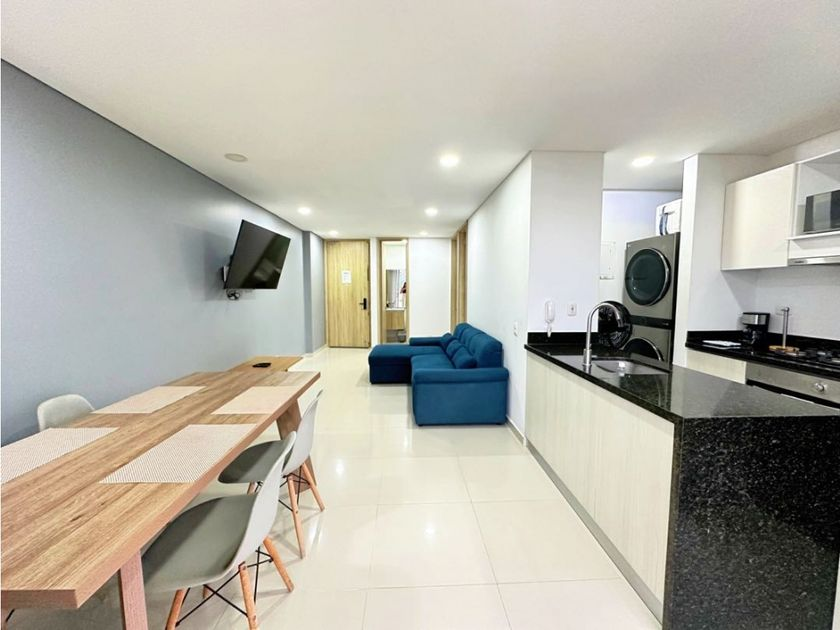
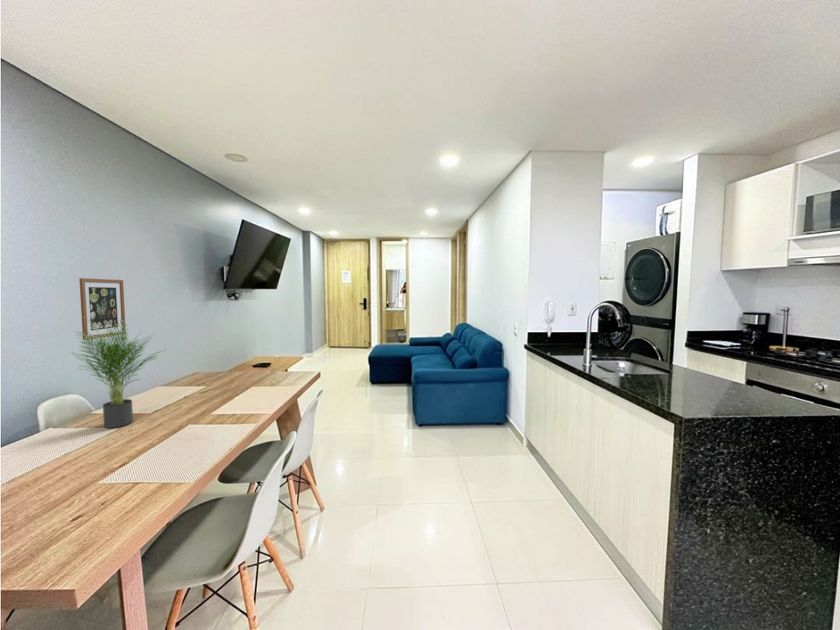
+ potted plant (123, 368)
+ wall art (104, 308)
